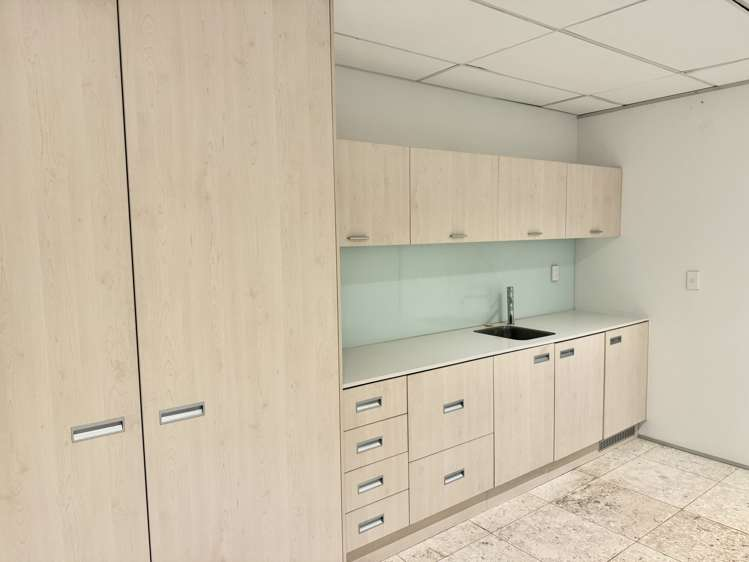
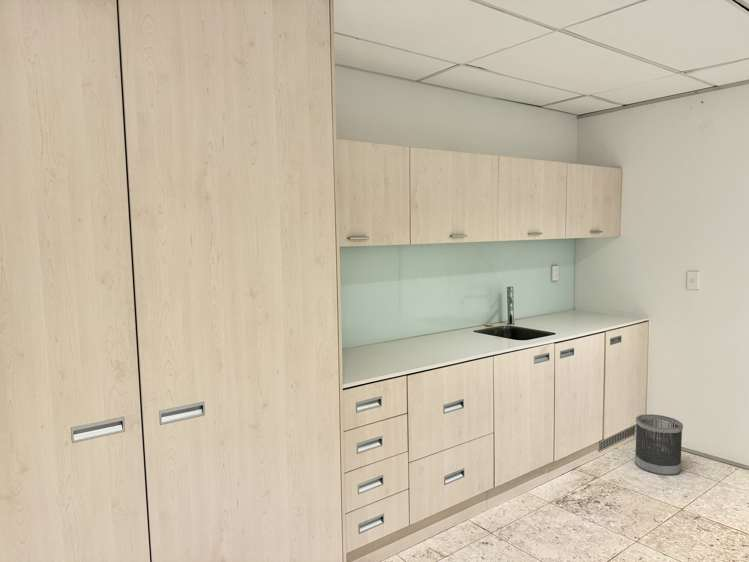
+ wastebasket (658, 443)
